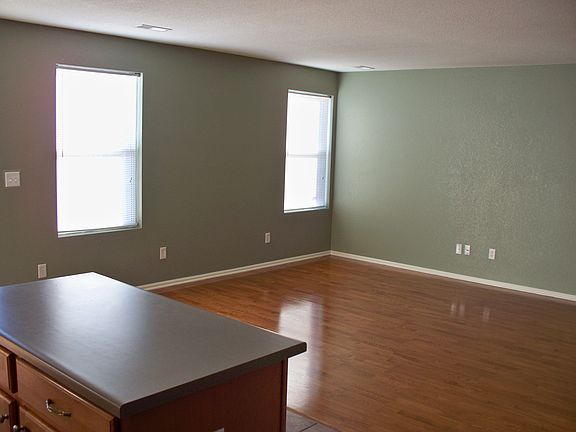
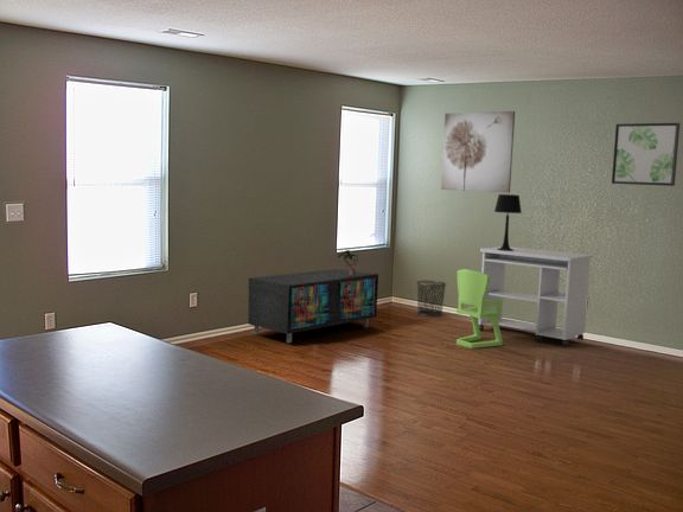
+ potted plant (345, 261)
+ desk (531, 294)
+ wall art (475, 152)
+ storage cabinet (315, 302)
+ chair (479, 306)
+ waste bin (430, 297)
+ table lamp (506, 222)
+ wall art (644, 154)
